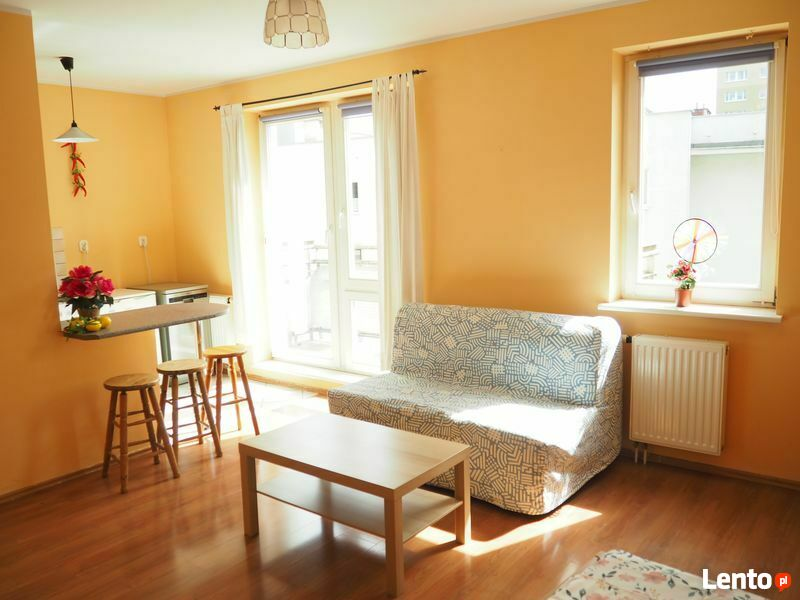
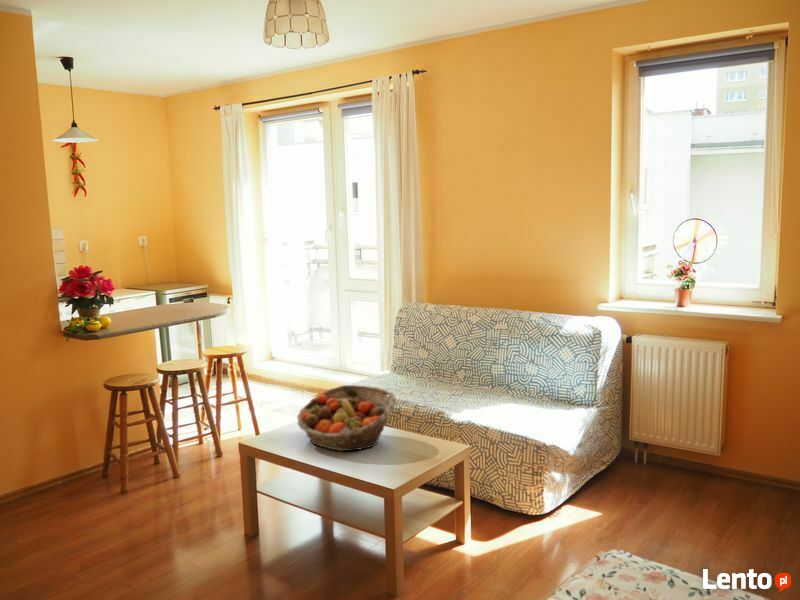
+ fruit basket (346, 416)
